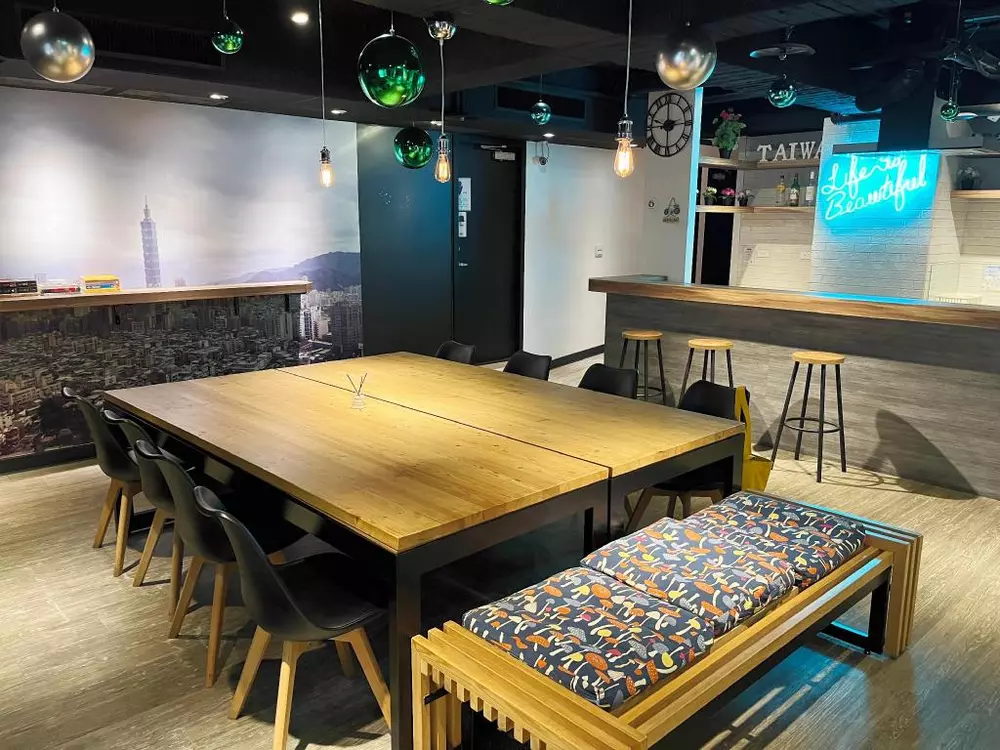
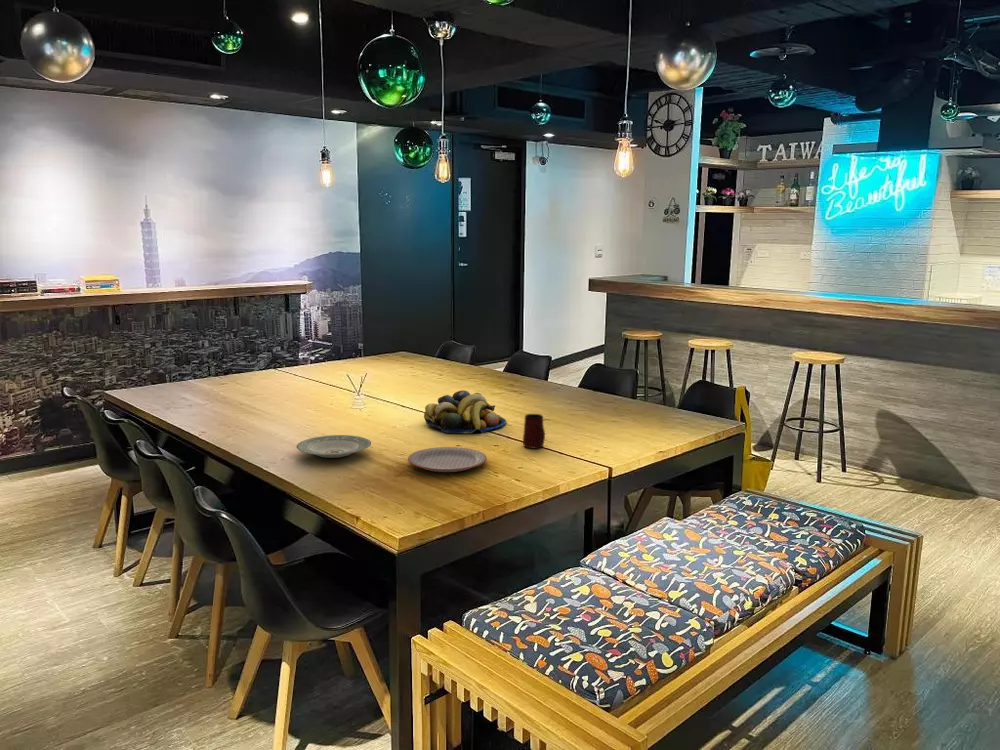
+ fruit bowl (466, 408)
+ mug (535, 431)
+ plate (334, 448)
+ plate (447, 460)
